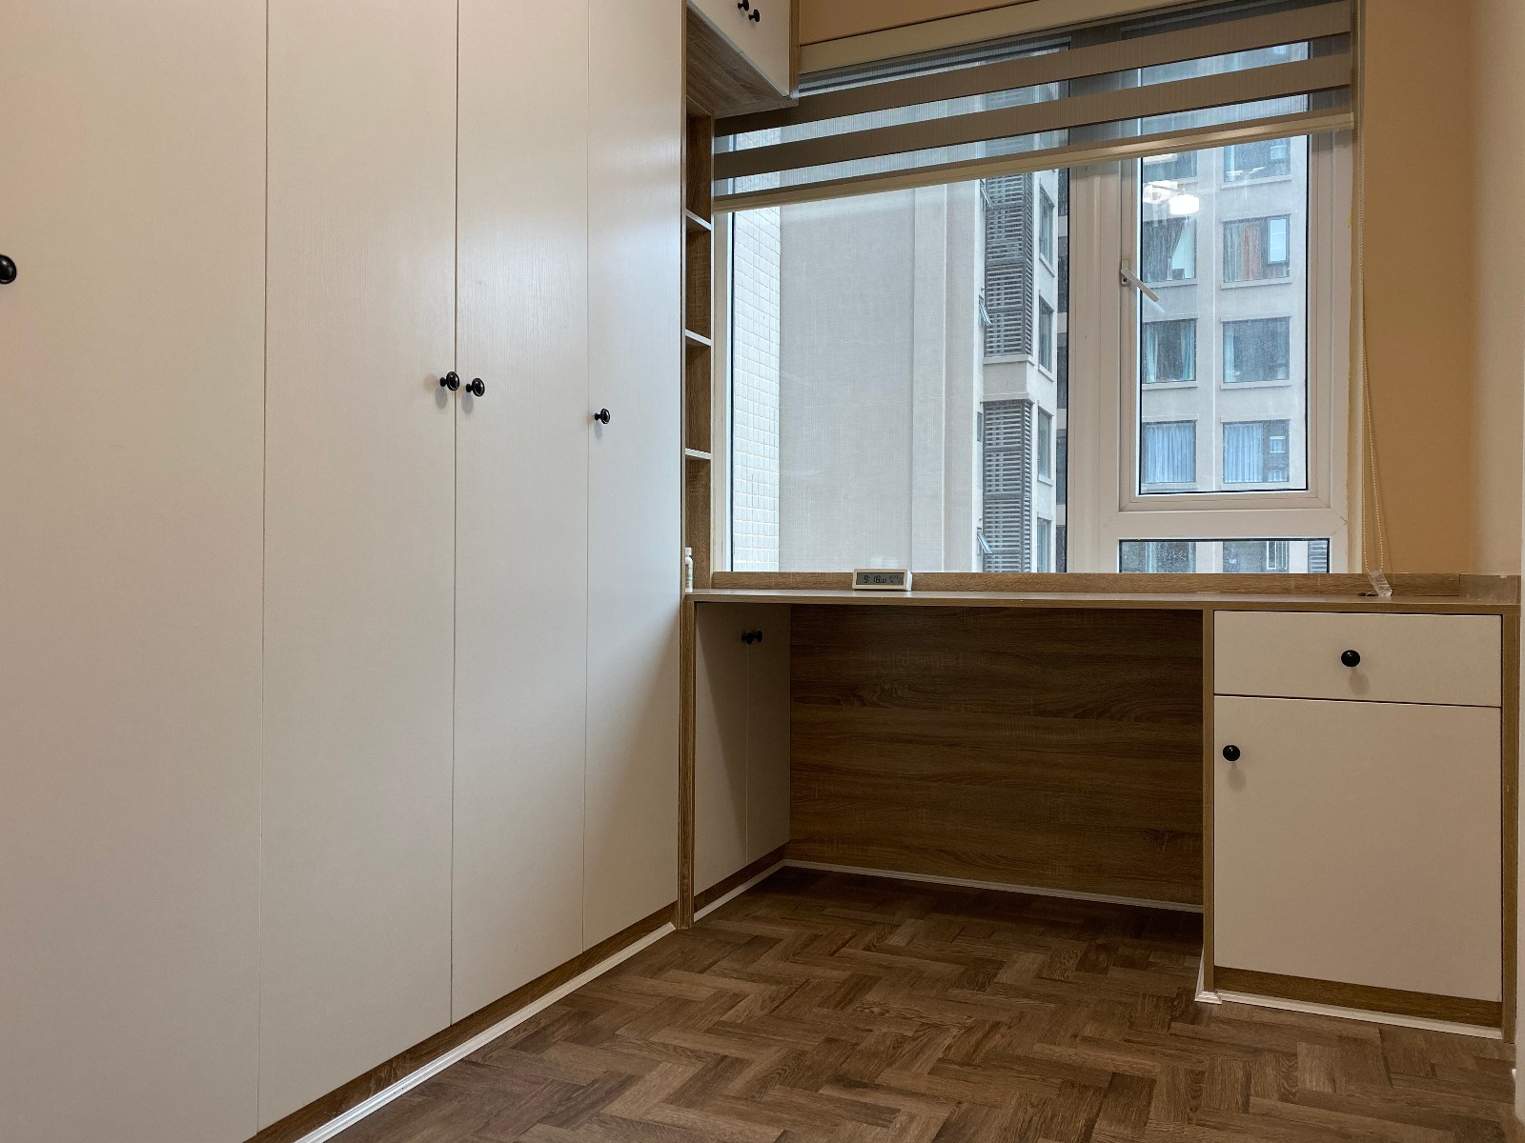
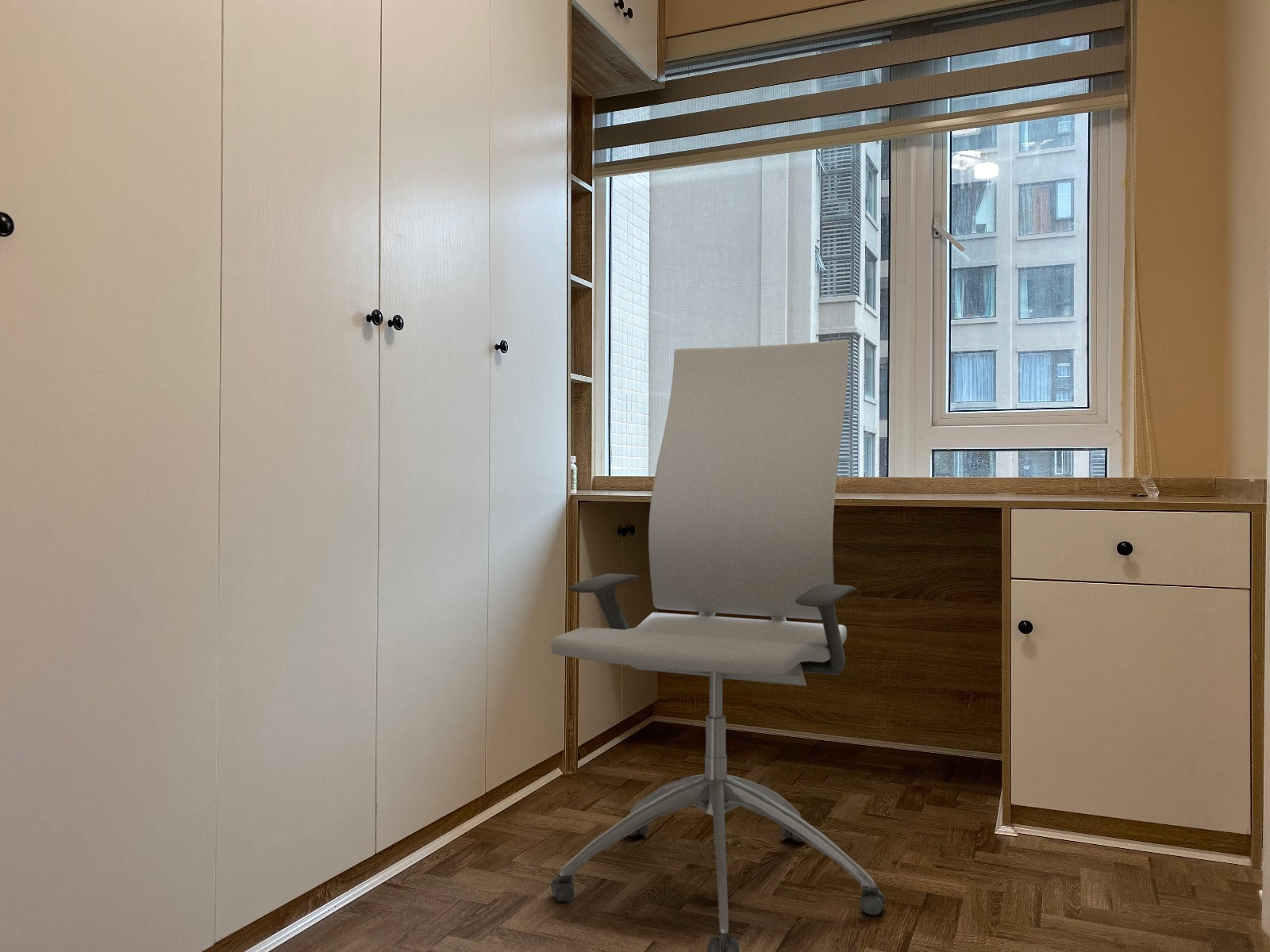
+ office chair (716, 603)
